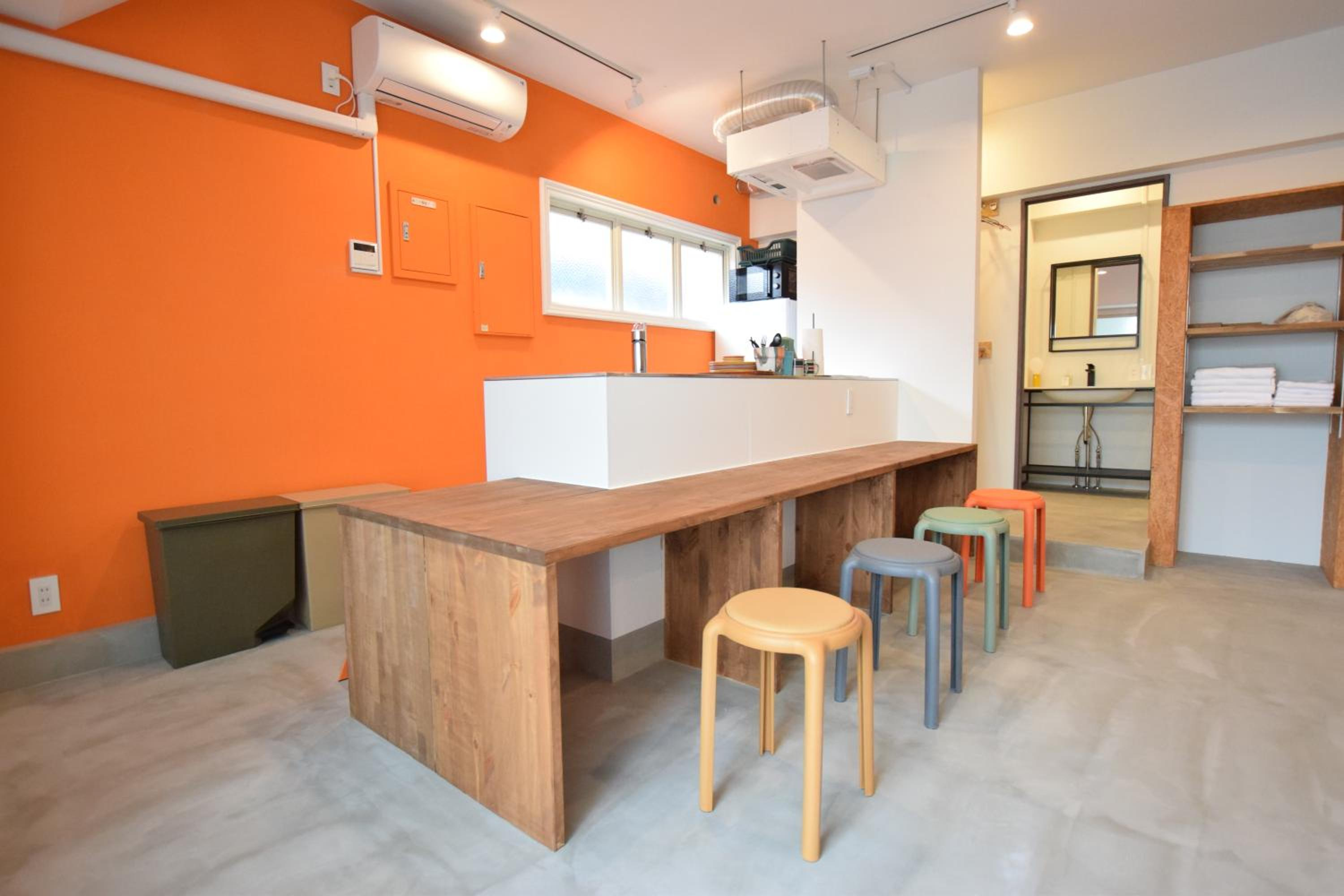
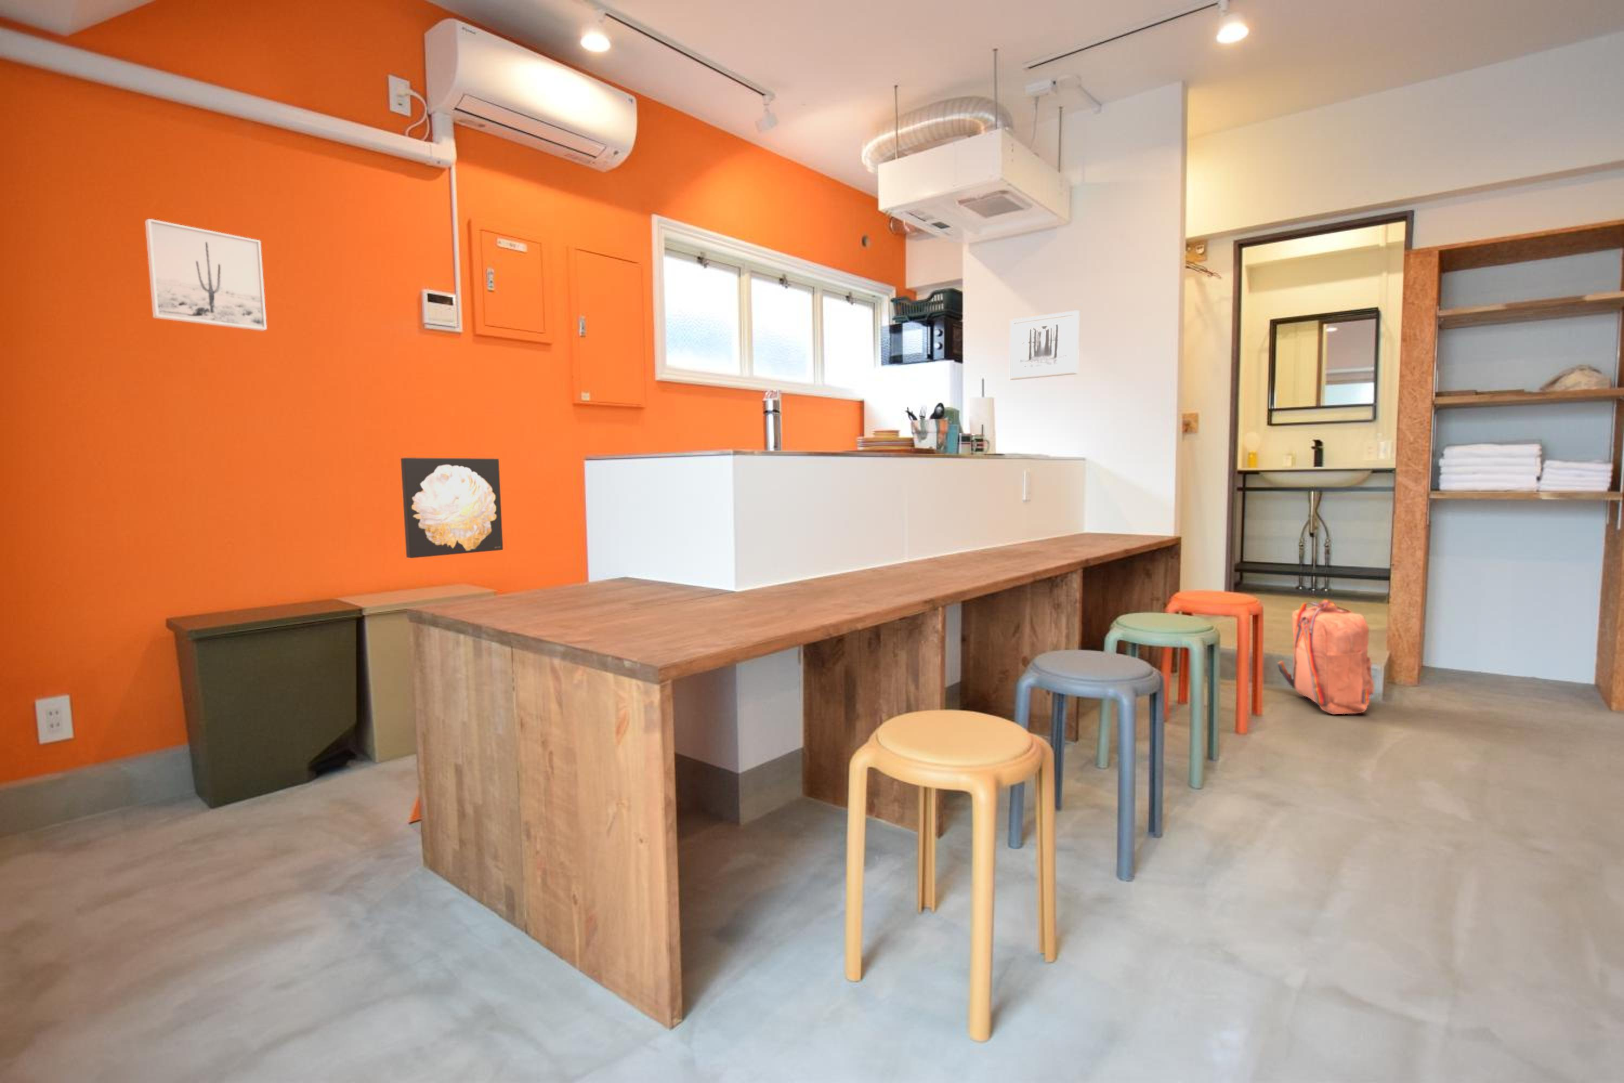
+ wall art (208, 277)
+ backpack (1326, 653)
+ wall art (1043, 346)
+ wall art (453, 505)
